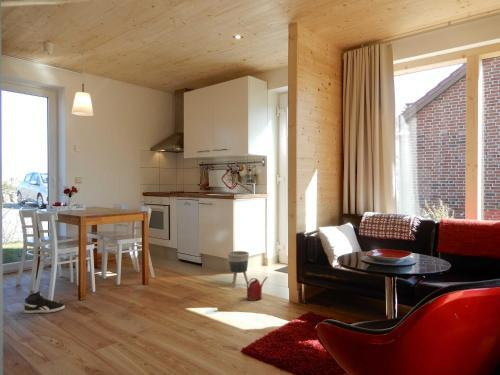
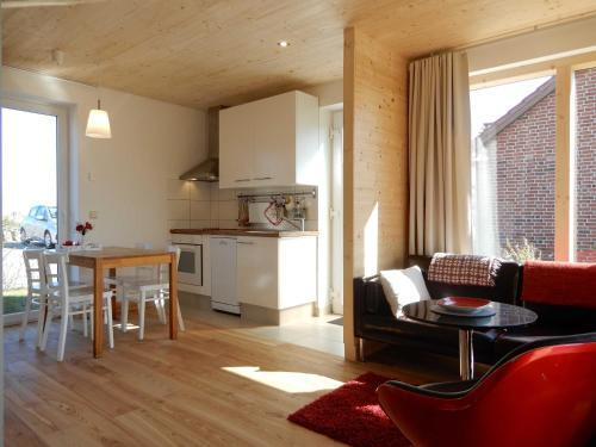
- watering can (257, 287)
- planter (238, 269)
- sneaker (44, 301)
